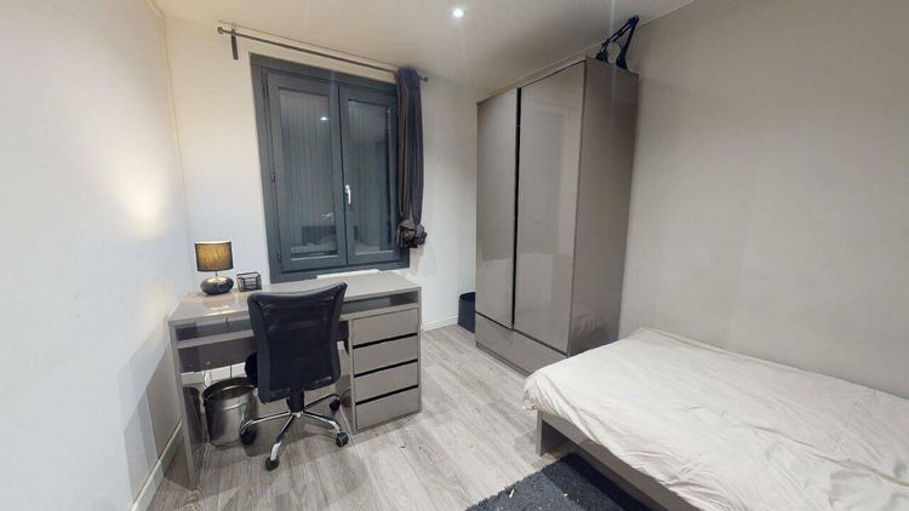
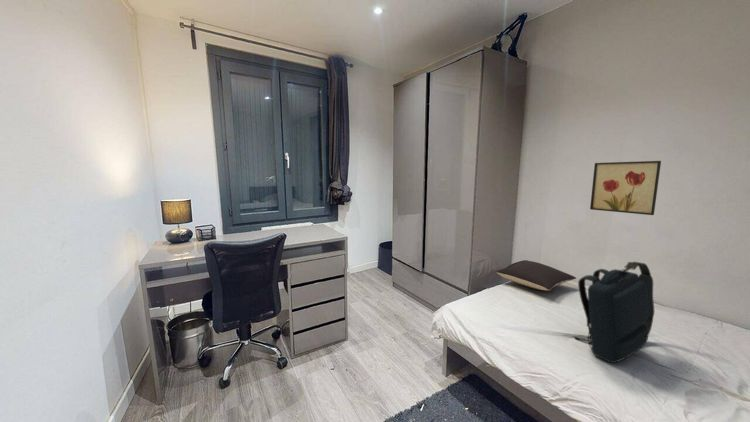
+ backpack (617, 305)
+ wall art (622, 187)
+ pillow (535, 275)
